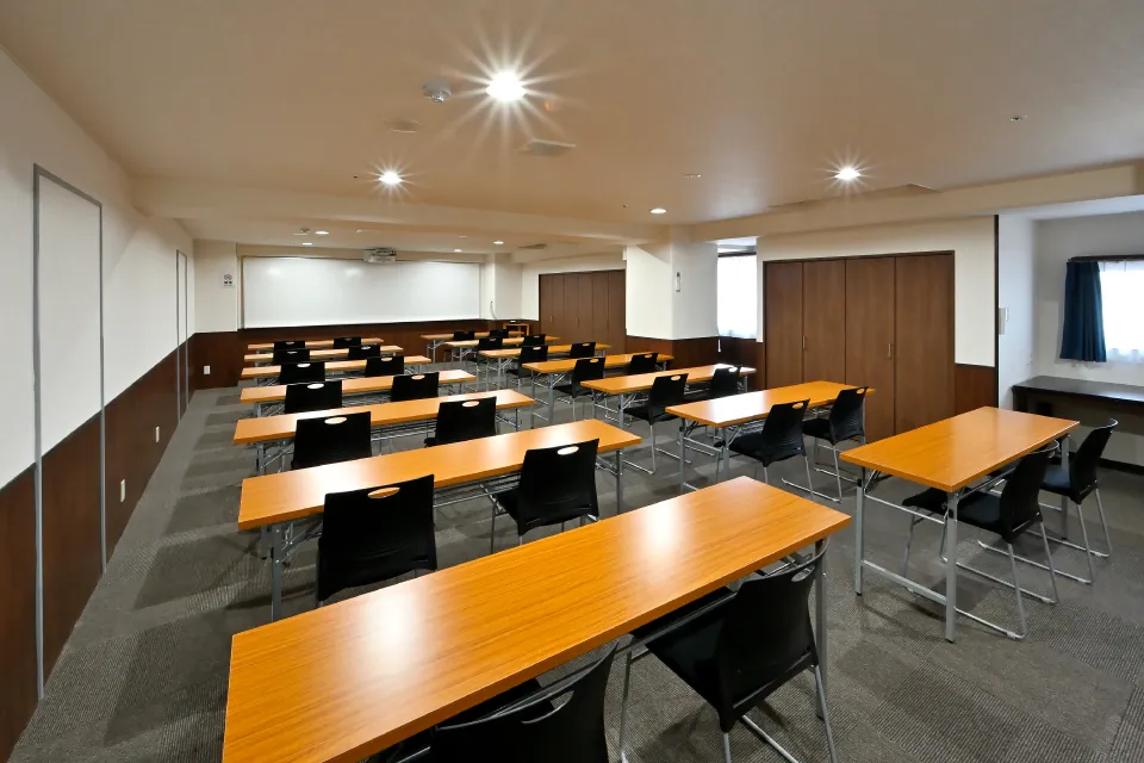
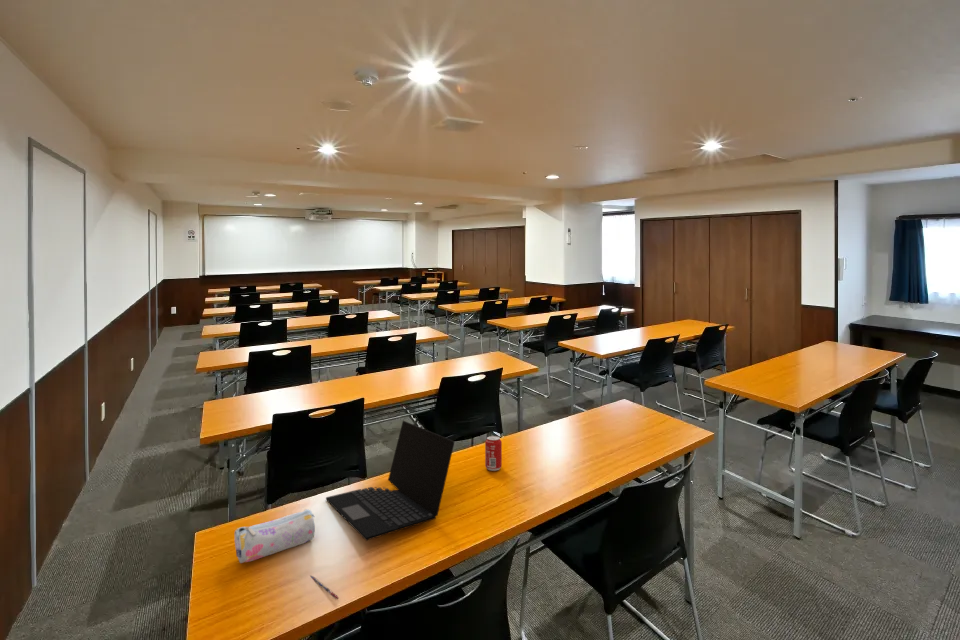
+ pen (323, 586)
+ pencil case (275, 533)
+ beverage can (493, 453)
+ laptop (390, 472)
